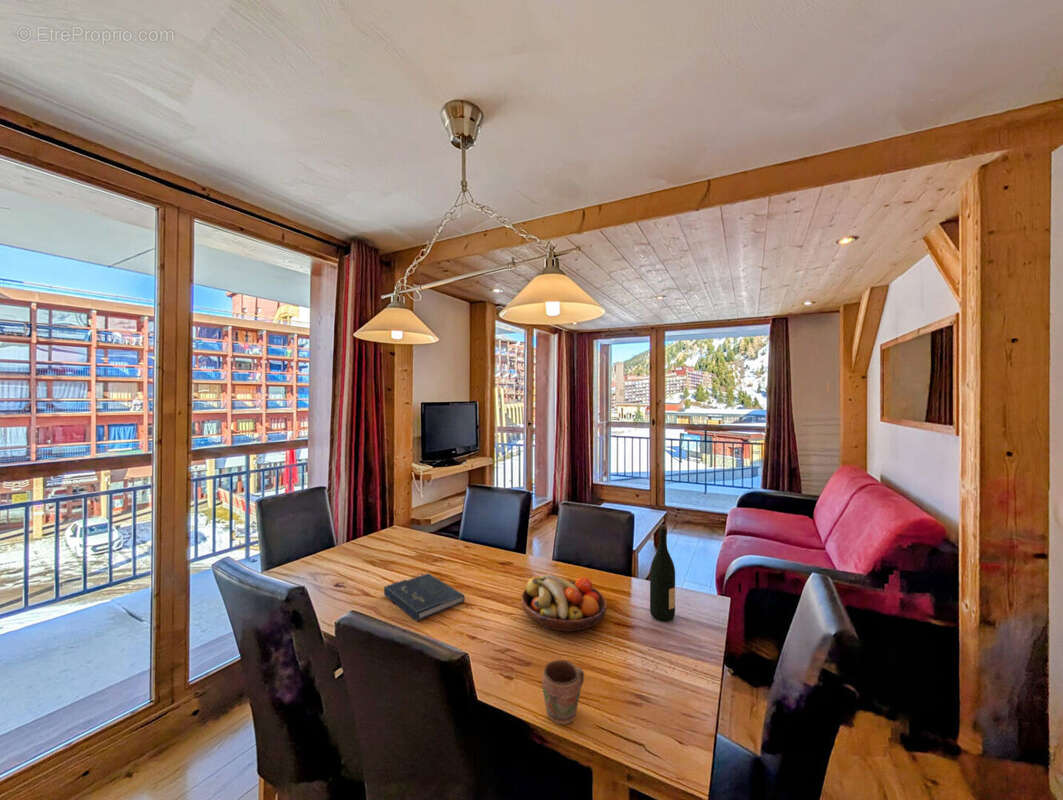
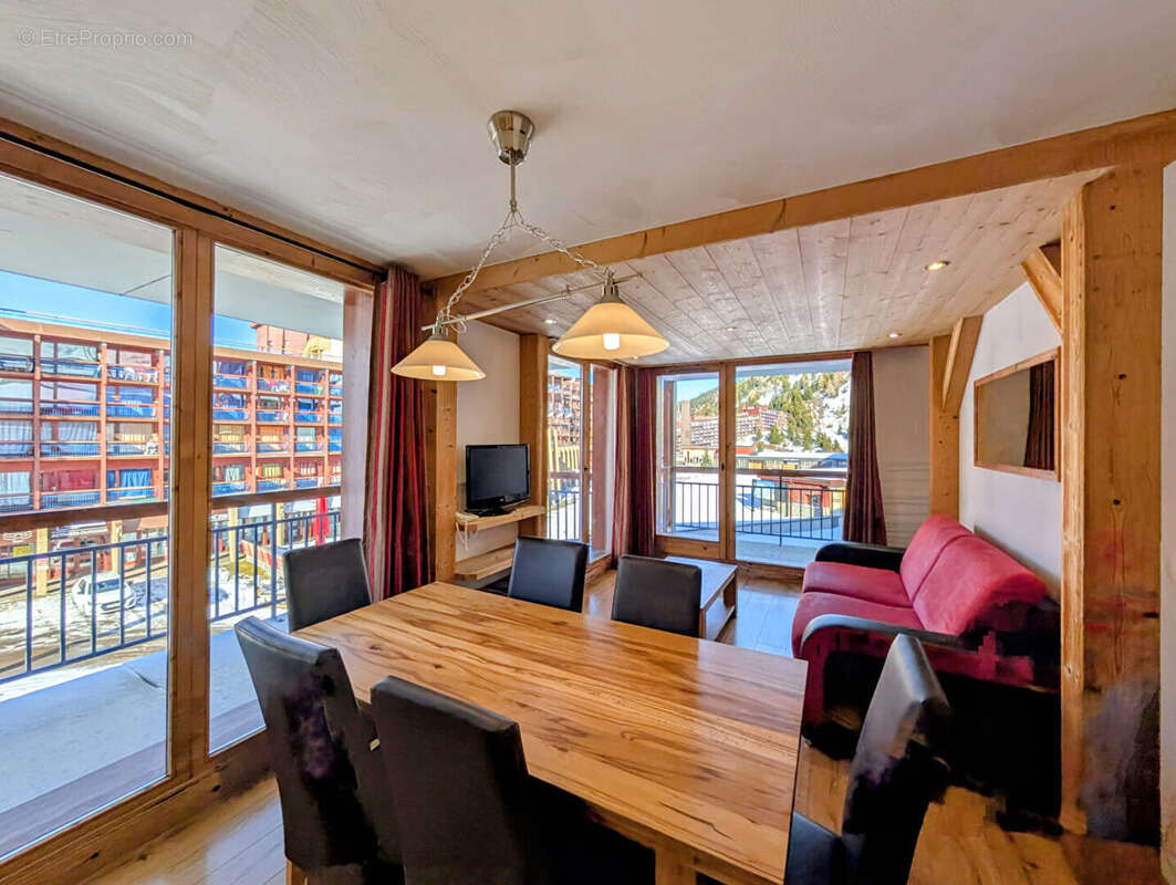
- book (417, 589)
- wine bottle (662, 570)
- fruit bowl (563, 595)
- mug (564, 692)
